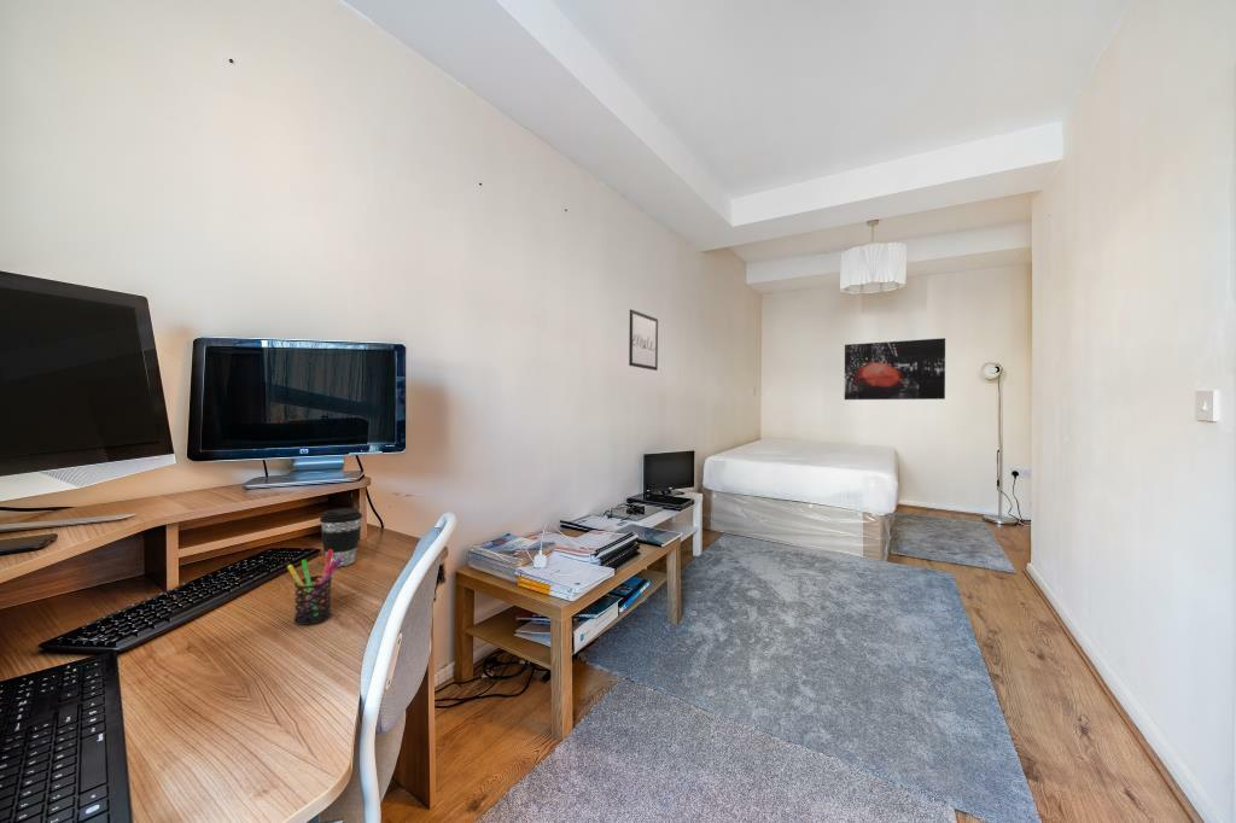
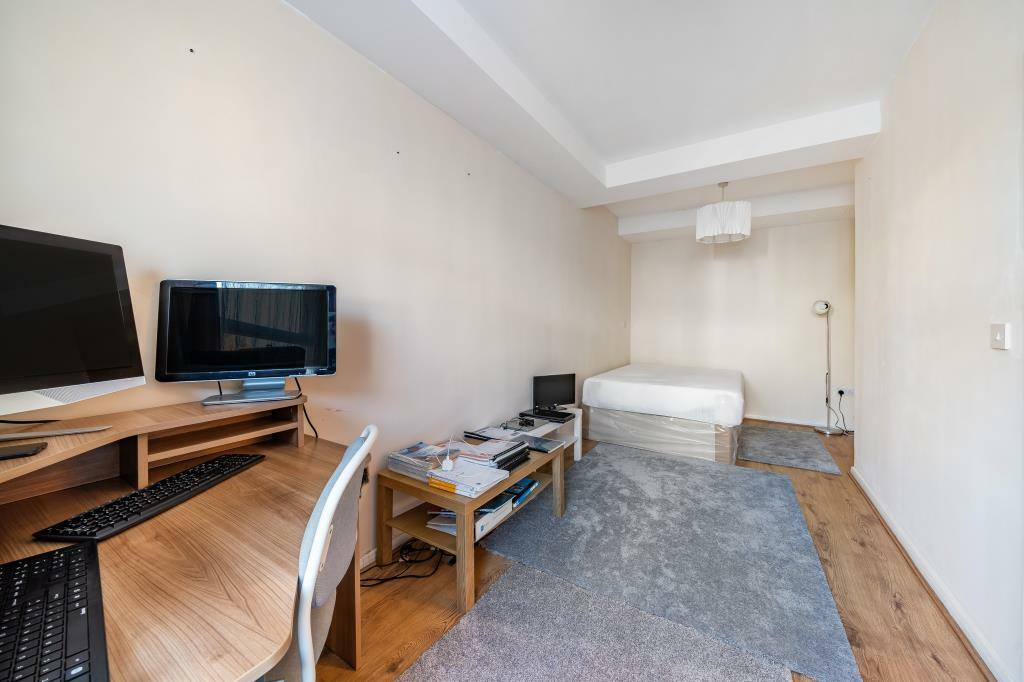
- wall art (892, 370)
- coffee cup (340, 537)
- wall art (643, 340)
- pen holder (313, 585)
